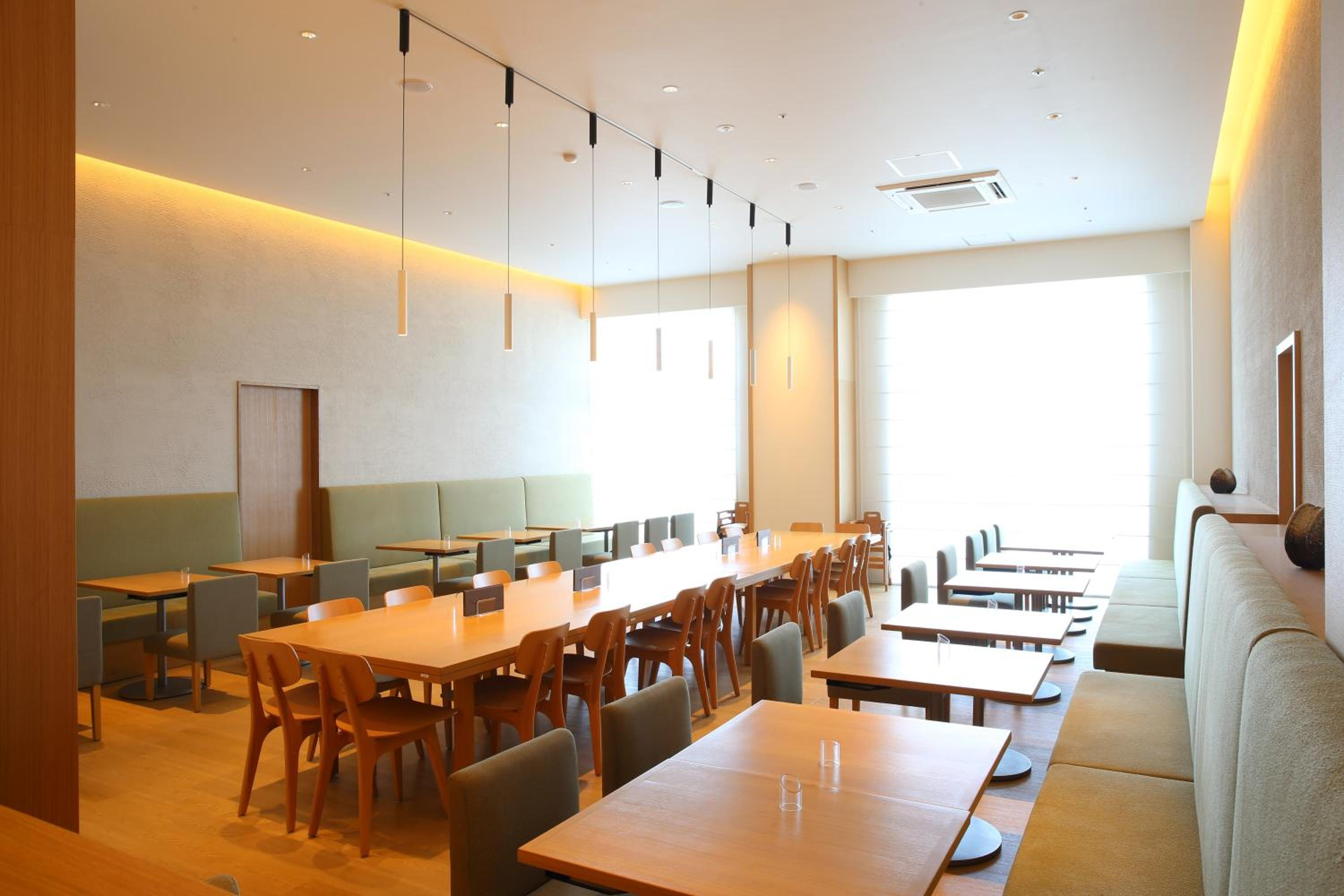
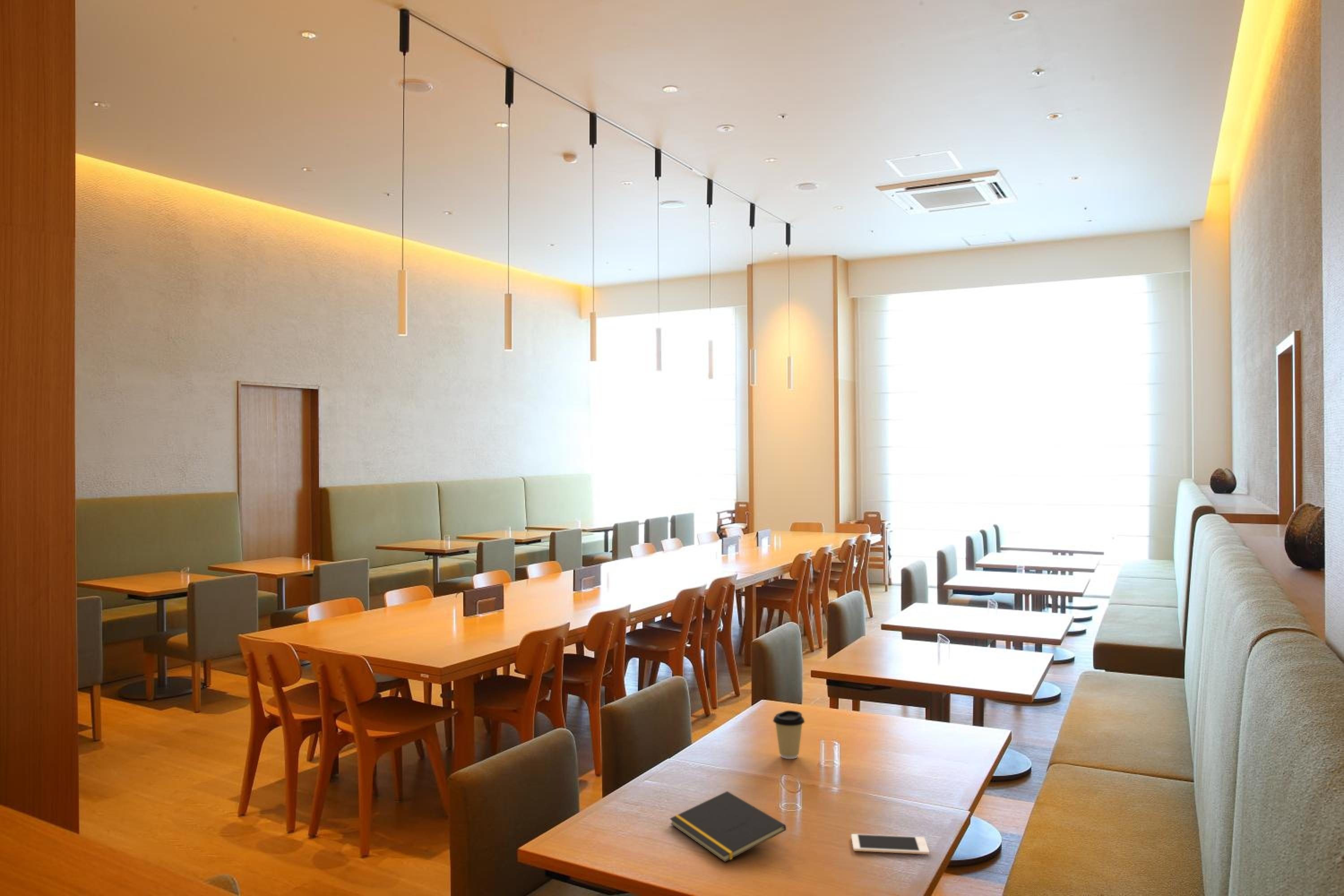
+ coffee cup (789, 735)
+ cell phone (889, 844)
+ notepad (726, 824)
